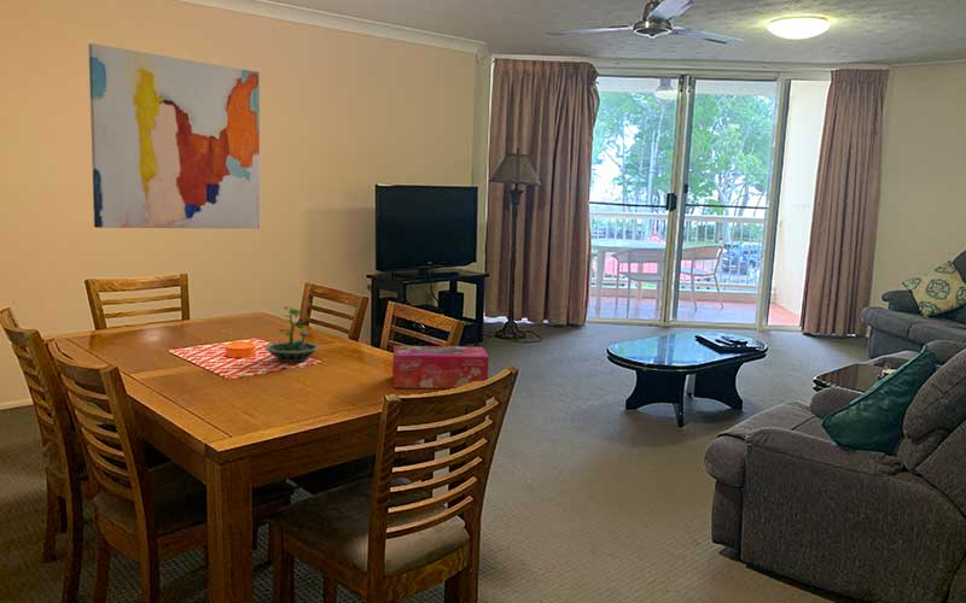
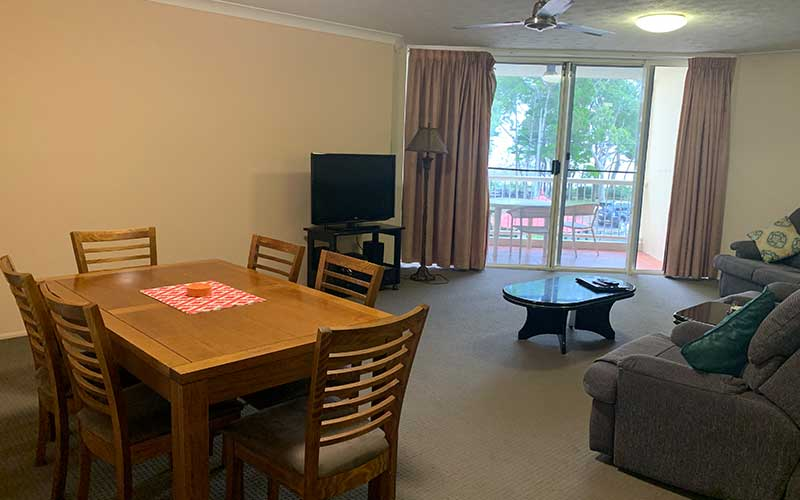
- wall art (181, 145)
- terrarium (291, 317)
- tissue box (438, 365)
